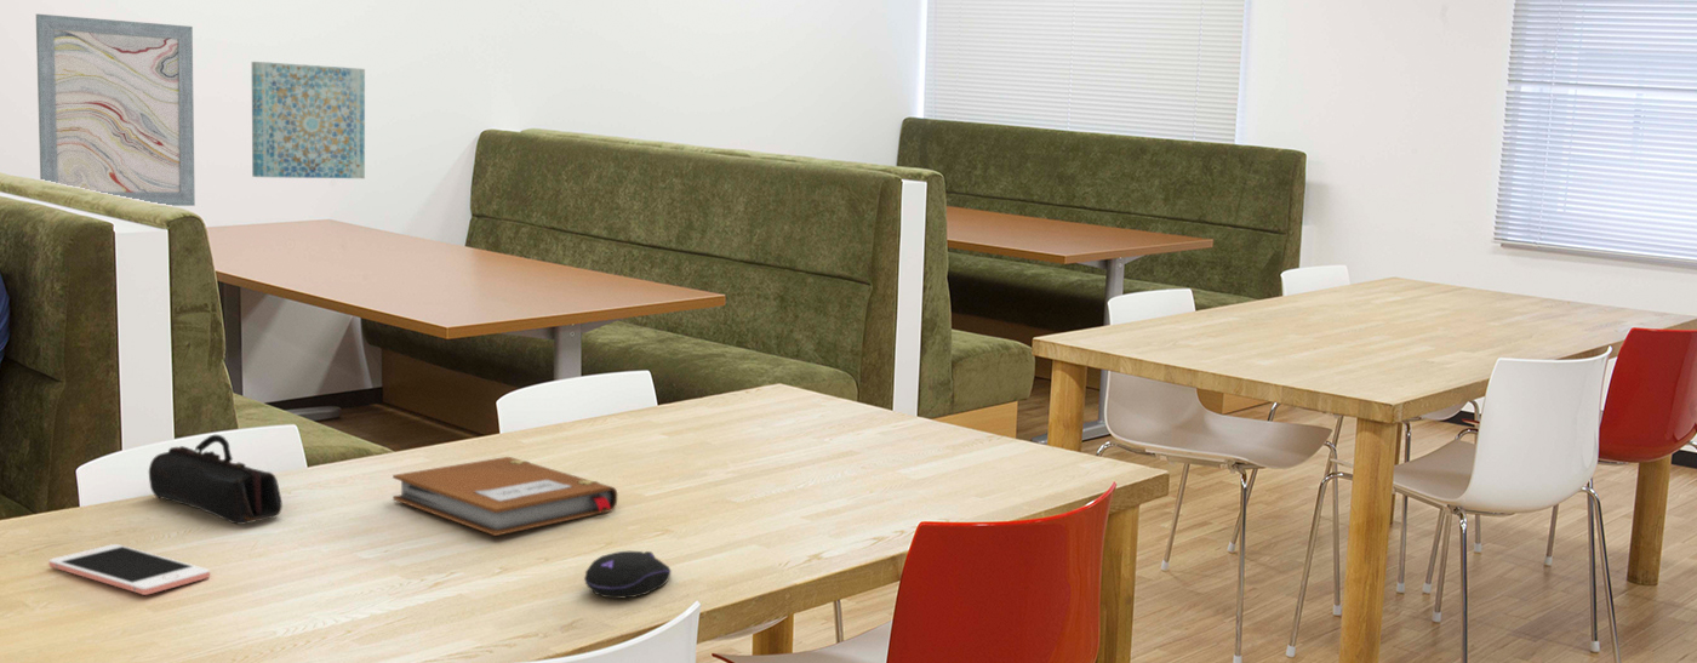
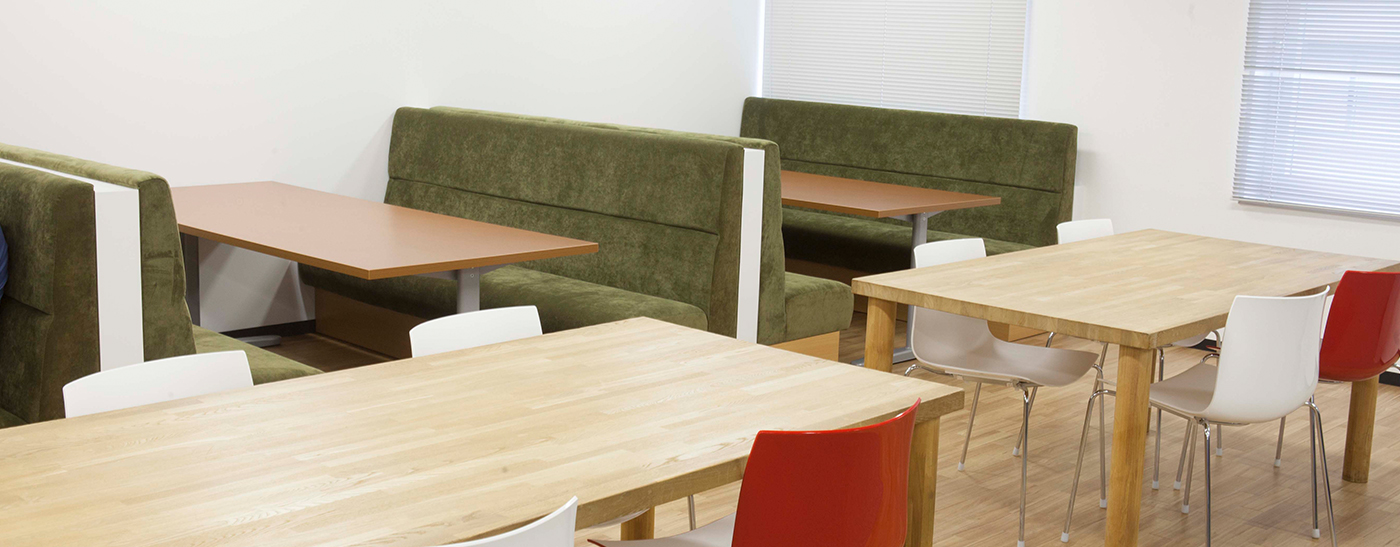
- wall art (309, 121)
- wall art (118, 113)
- cell phone (128, 568)
- notebook (508, 493)
- computer mouse (628, 568)
- pencil case (213, 470)
